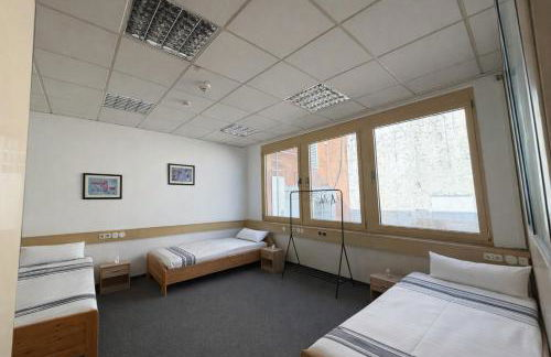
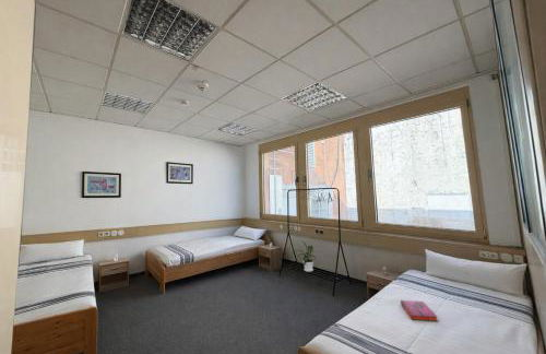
+ hardback book (417, 309)
+ house plant (306, 256)
